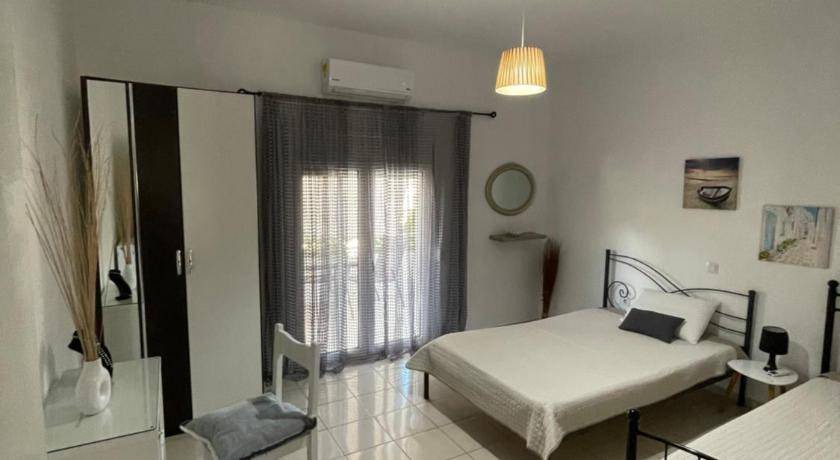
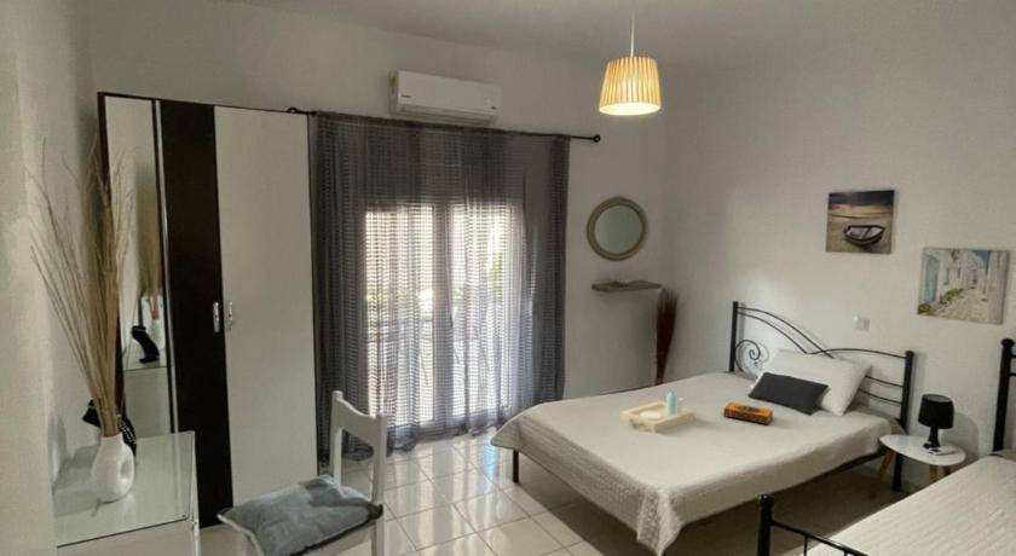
+ serving tray (657, 405)
+ hardback book (747, 413)
